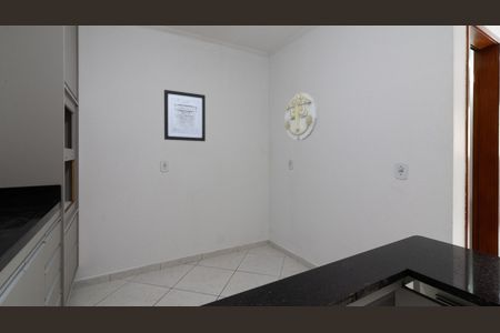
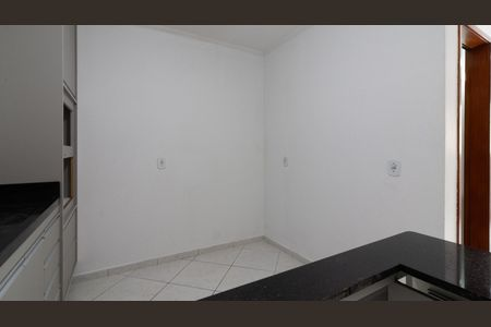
- wall decoration (298, 117)
- wall art (184, 117)
